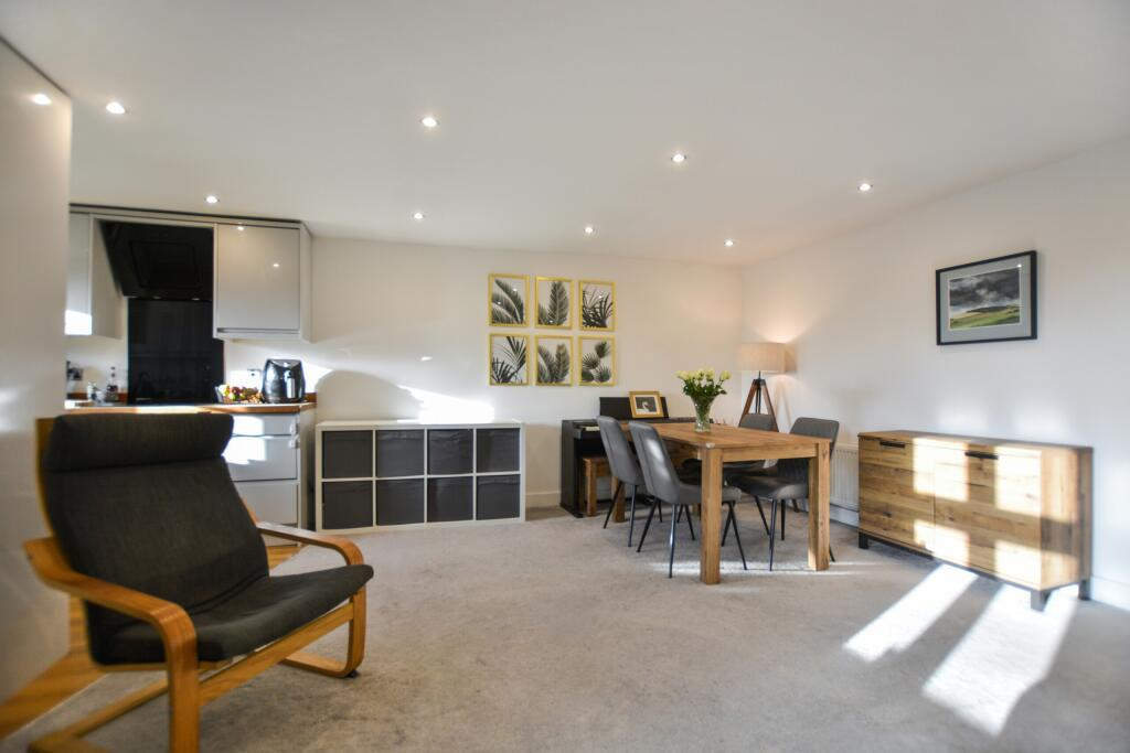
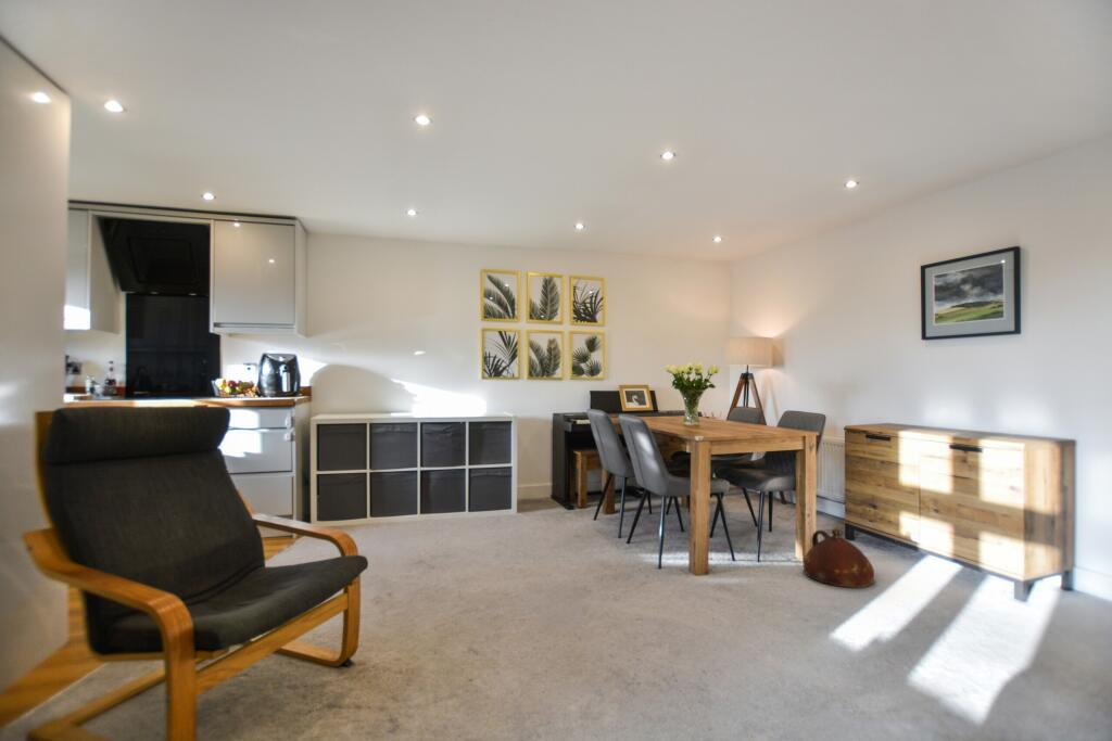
+ ceramic jug (837, 551)
